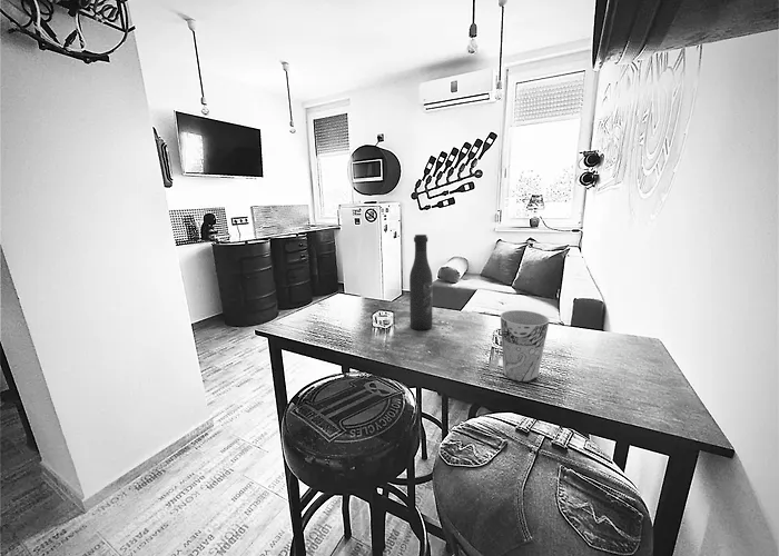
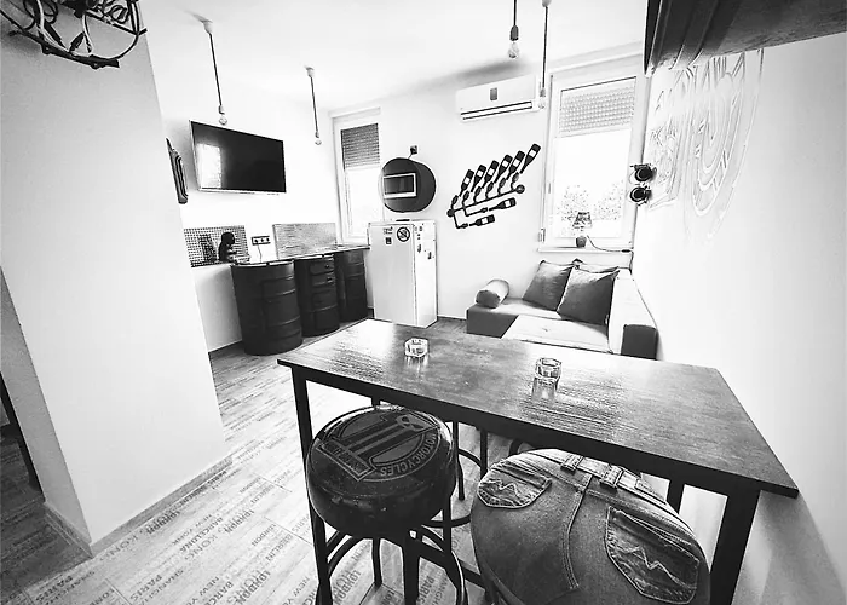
- beer bottle (421, 281)
- cup (522, 346)
